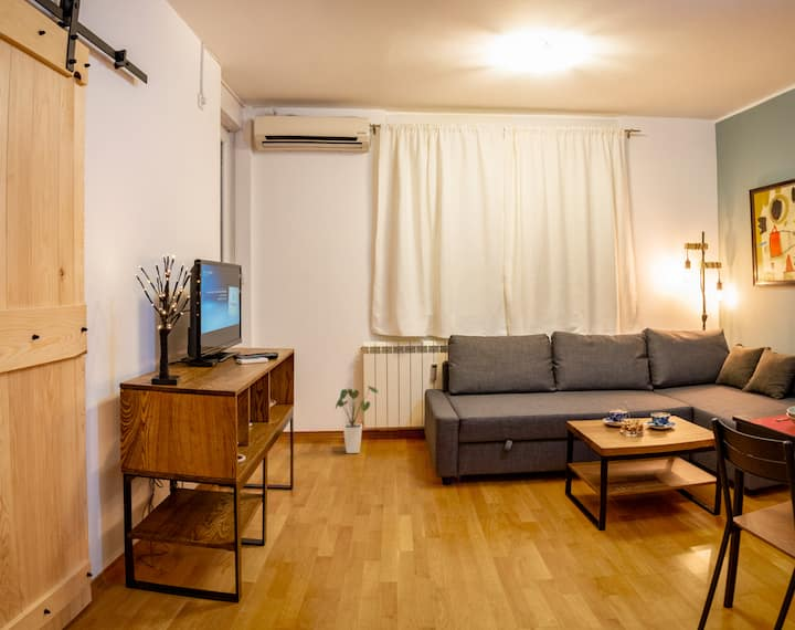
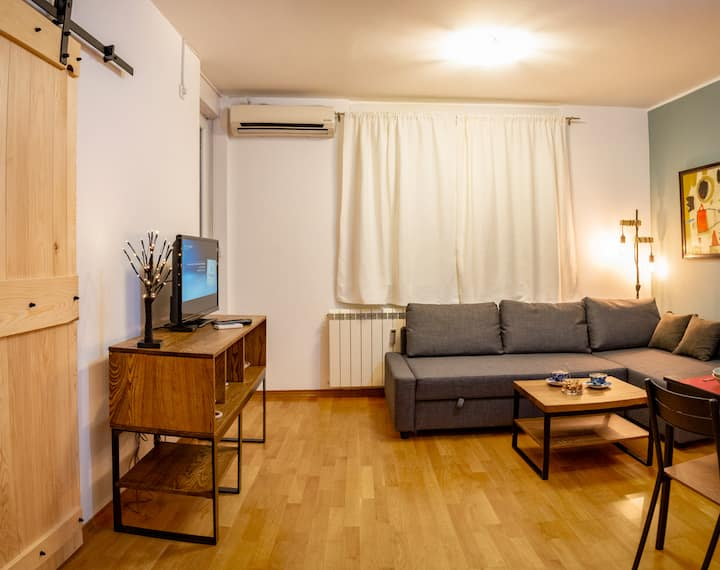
- house plant (356, 418)
